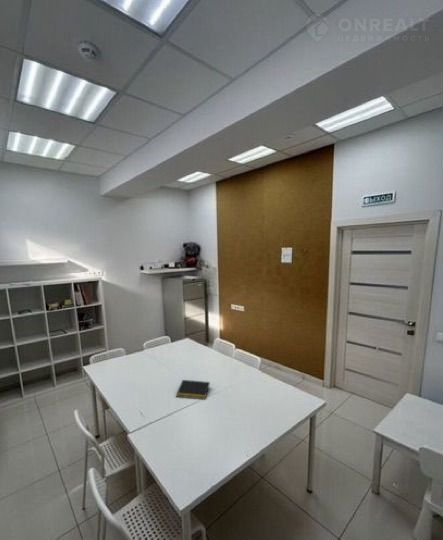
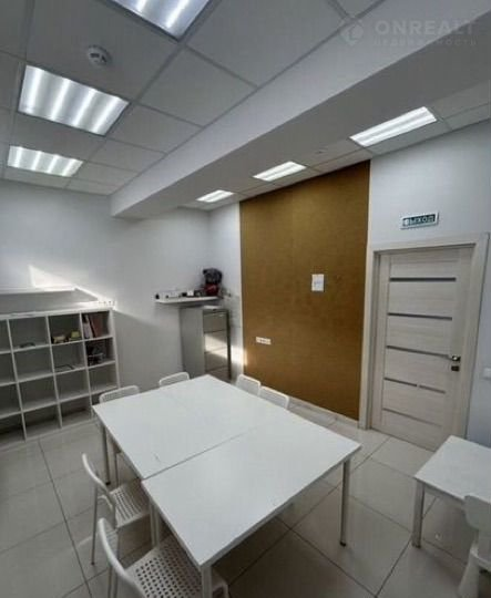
- notepad (193, 389)
